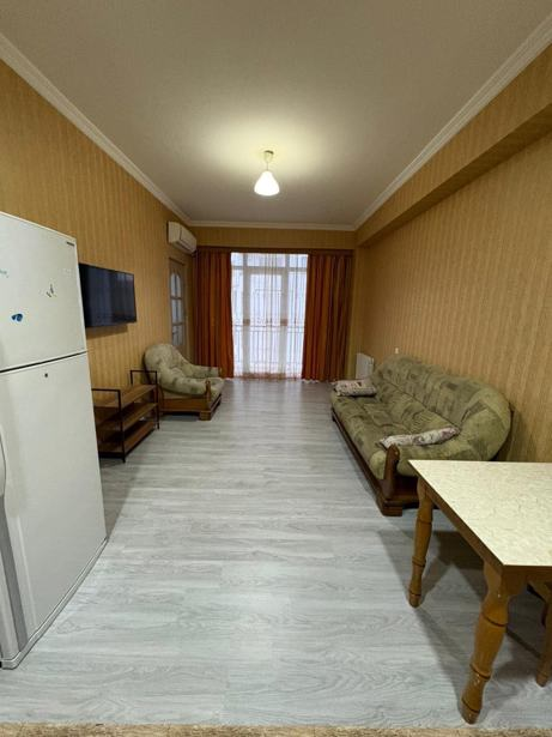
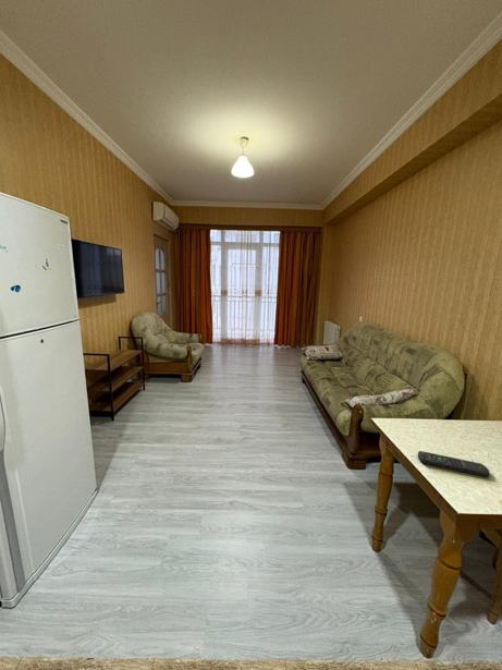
+ remote control (451, 463)
